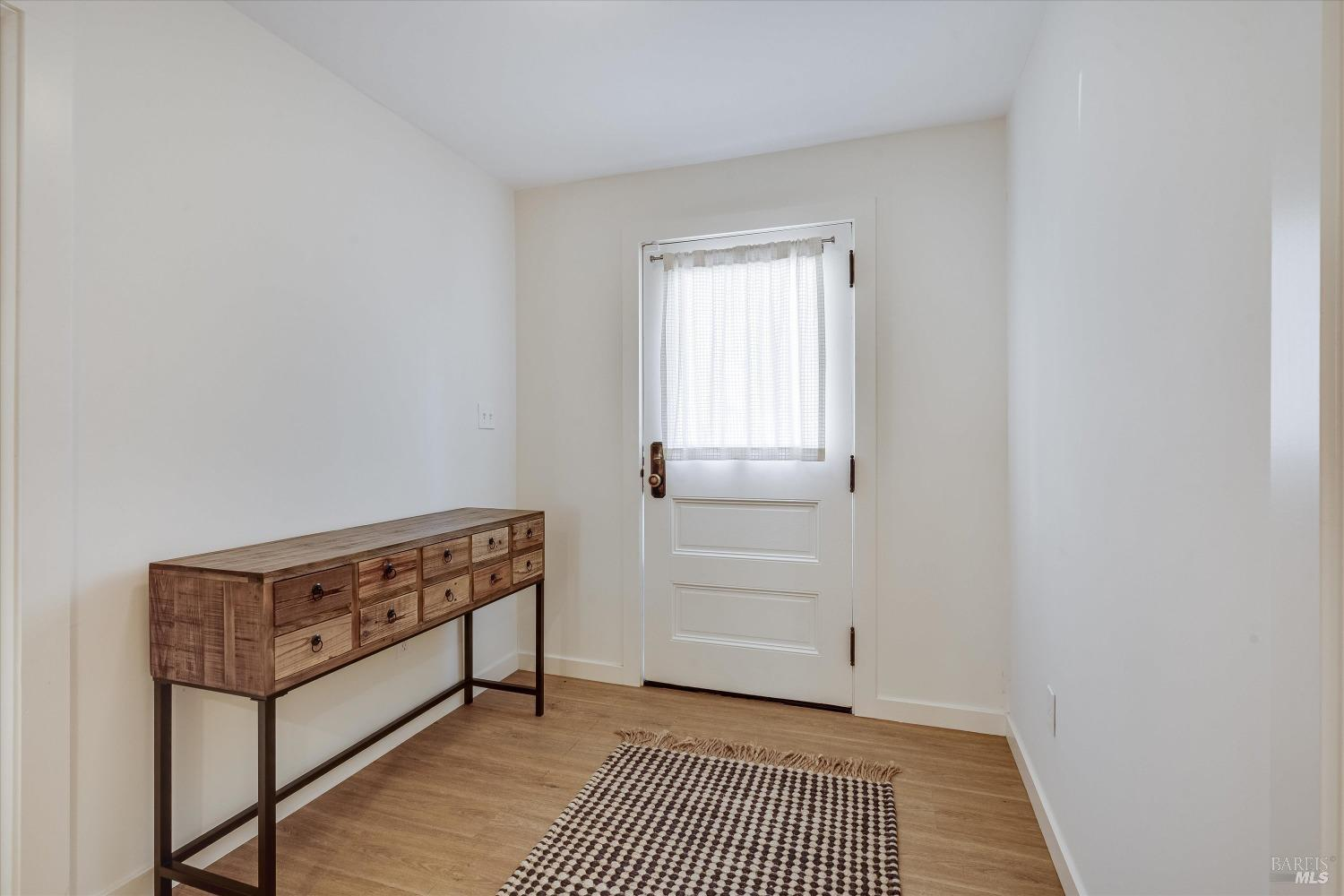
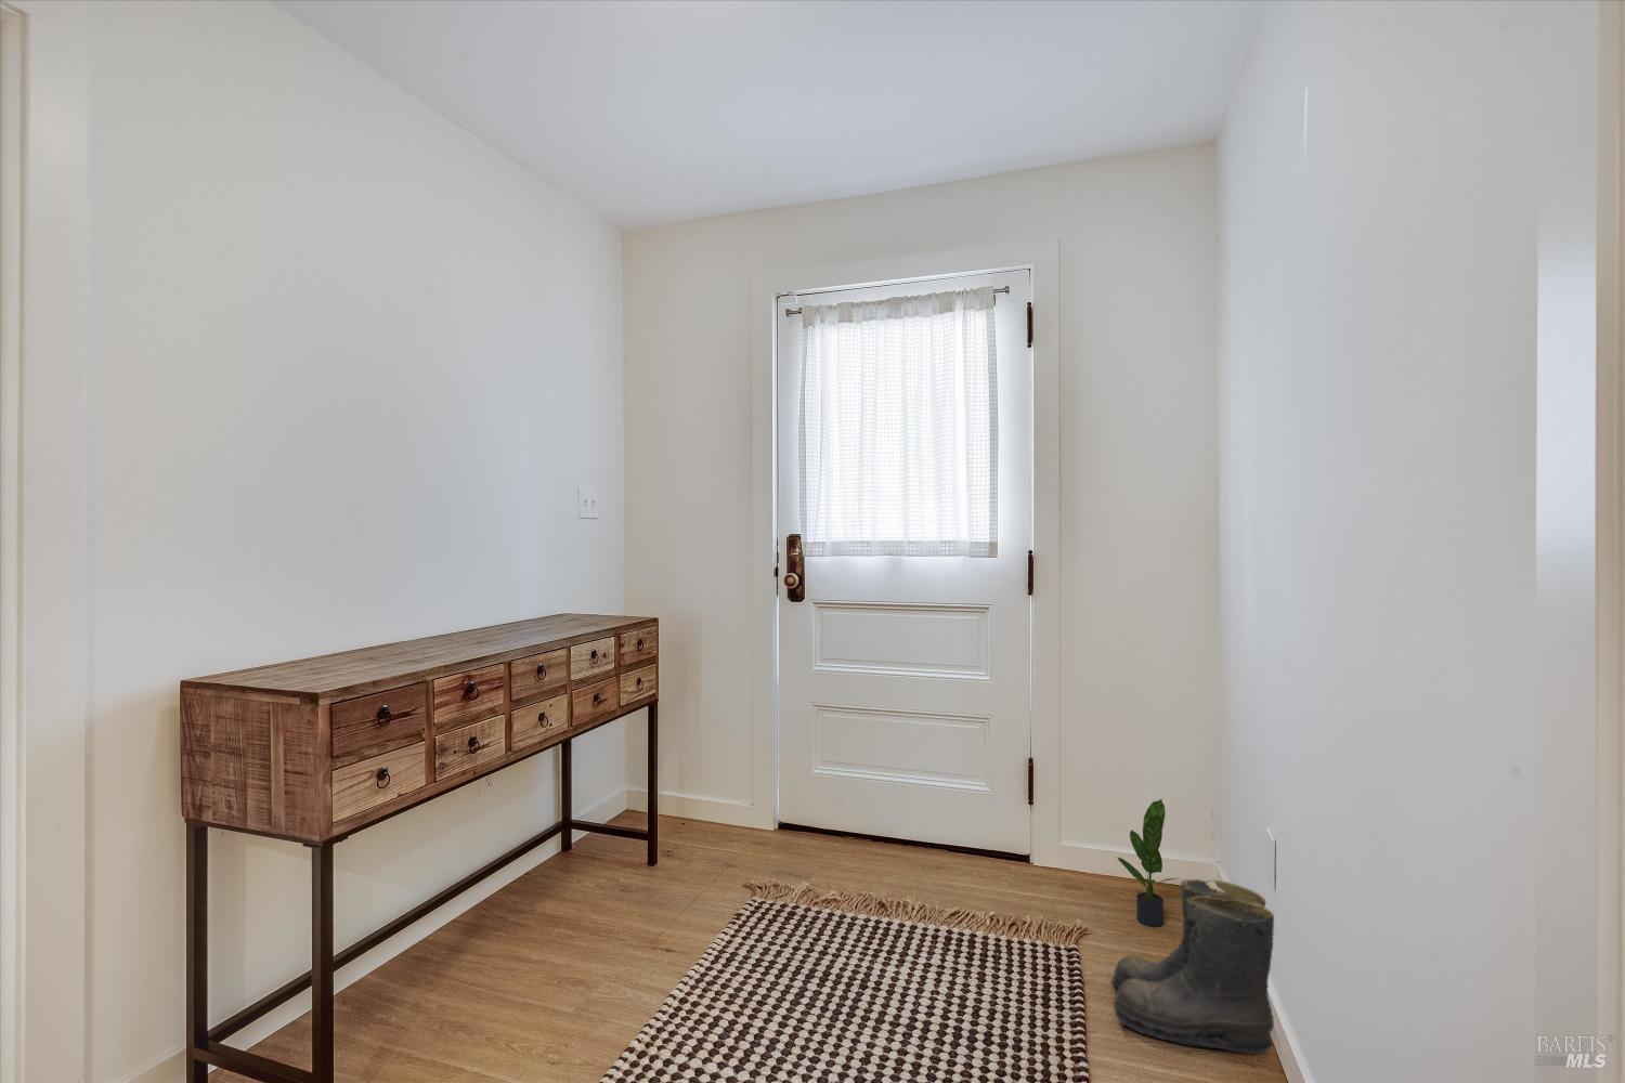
+ potted plant (1149, 859)
+ boots (1186, 952)
